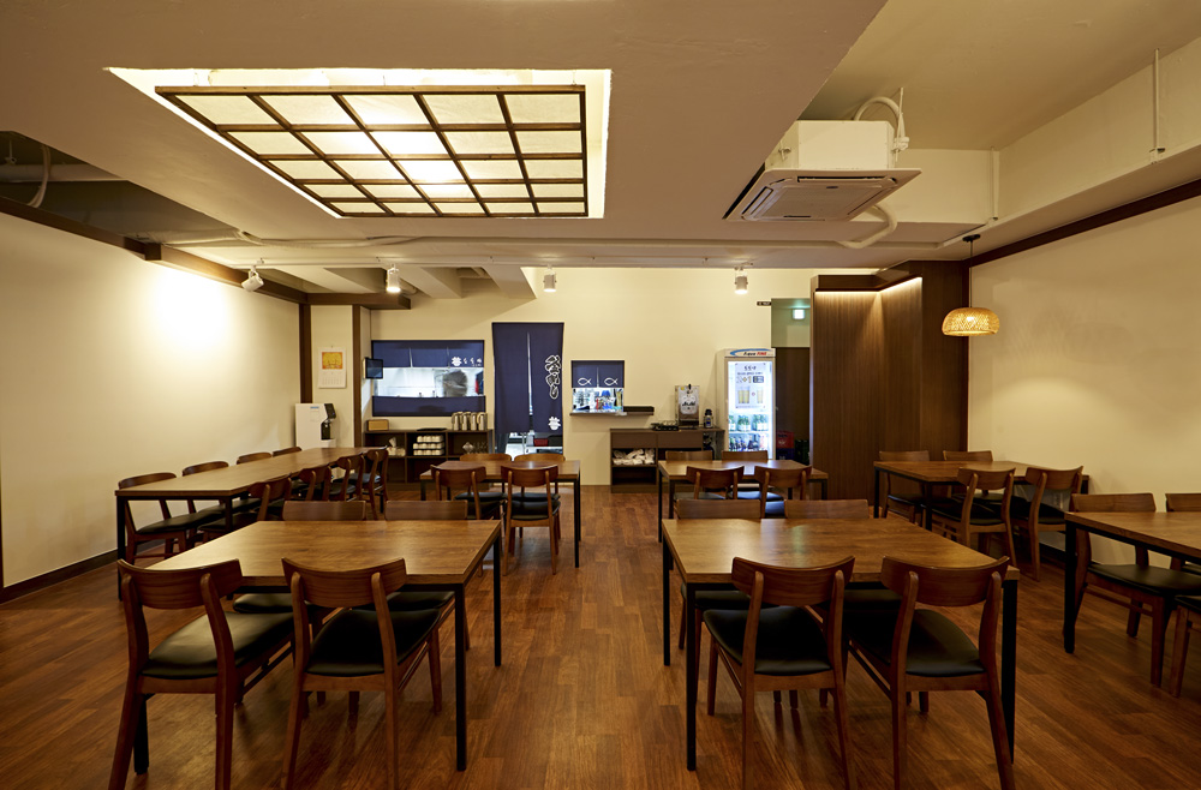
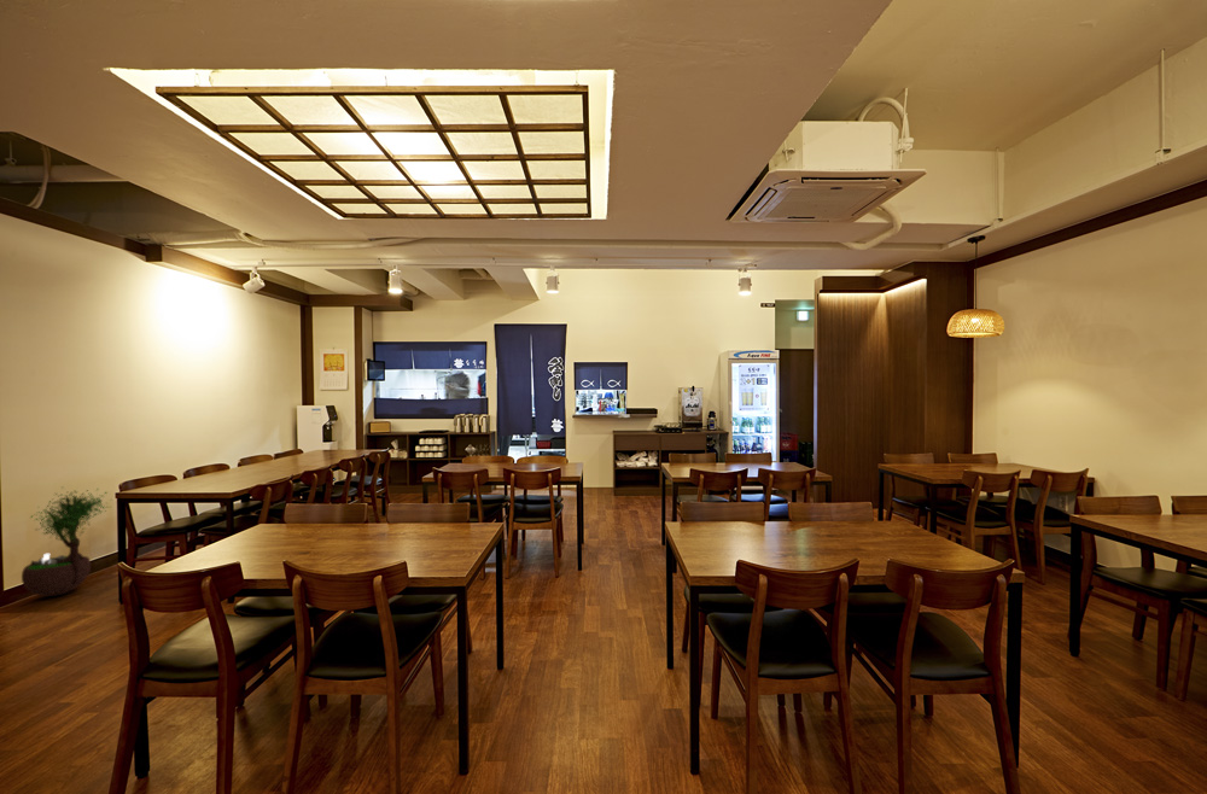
+ potted tree (64, 539)
